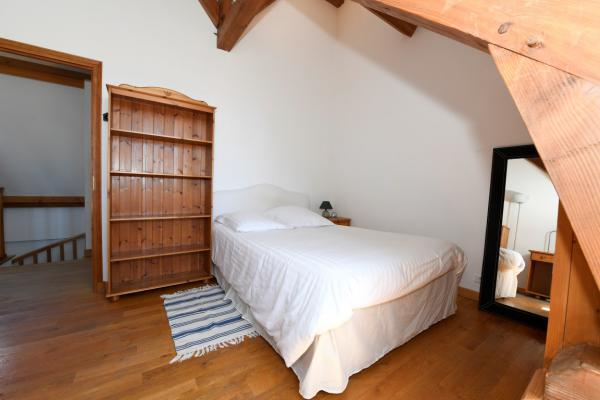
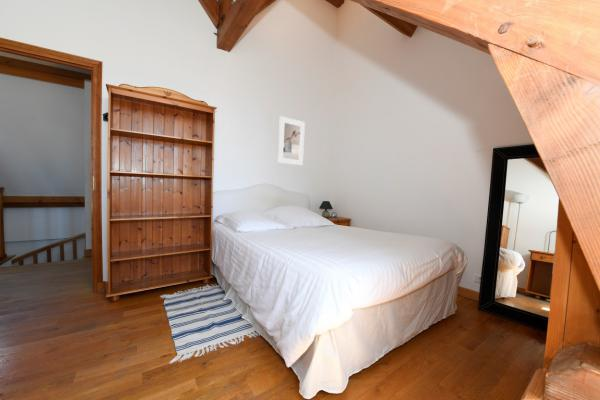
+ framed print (291, 141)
